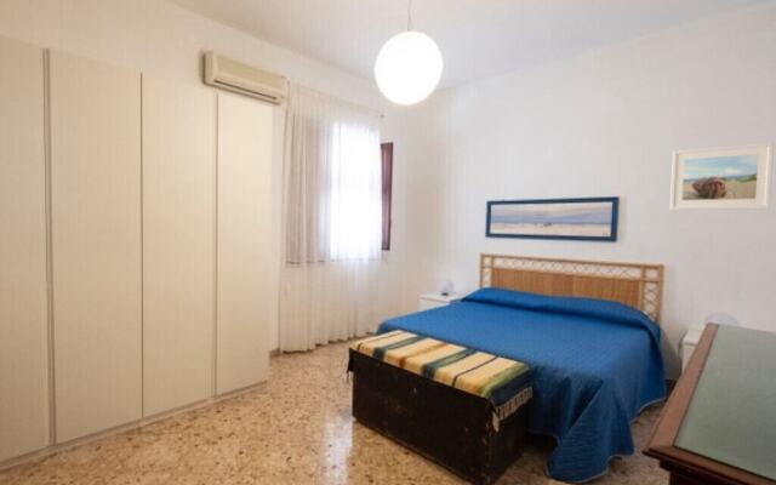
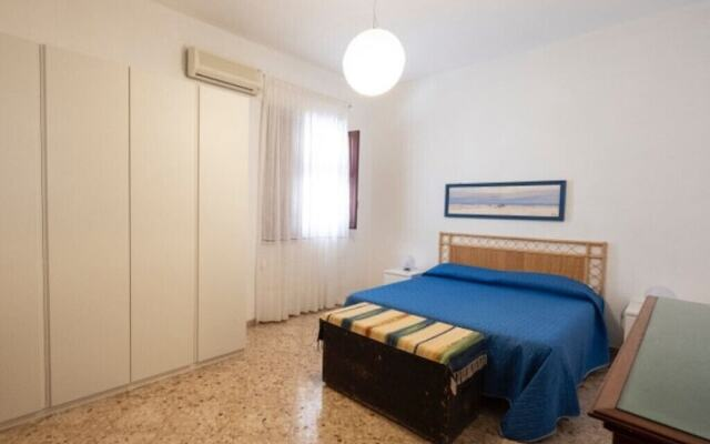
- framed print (718, 178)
